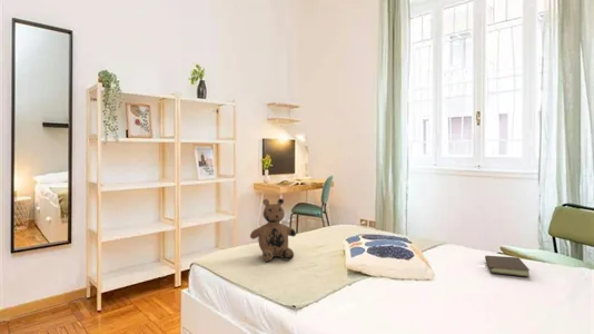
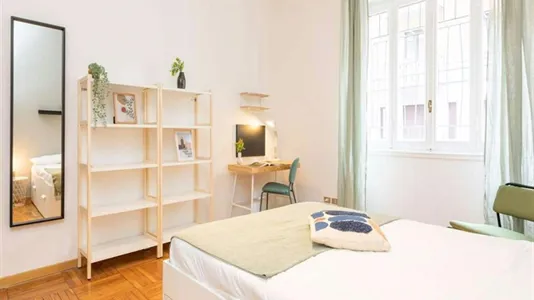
- teddy bear (275, 228)
- book (499, 264)
